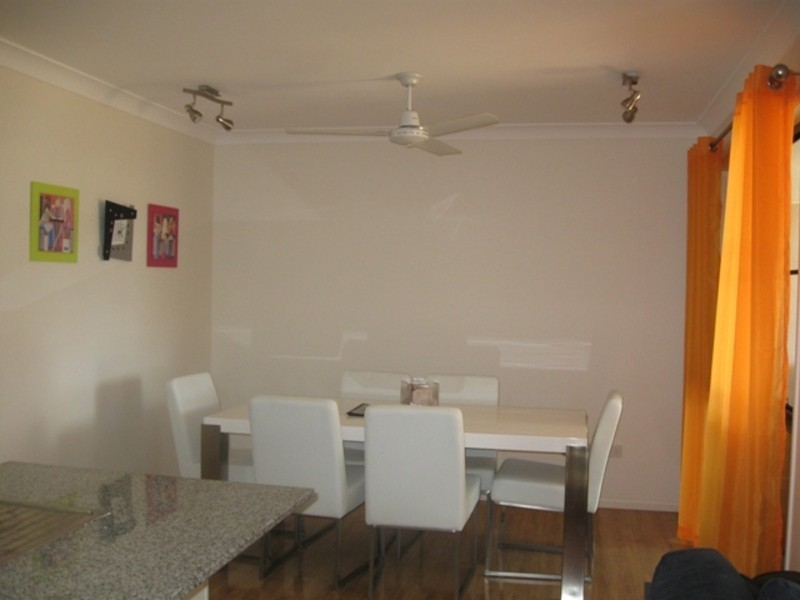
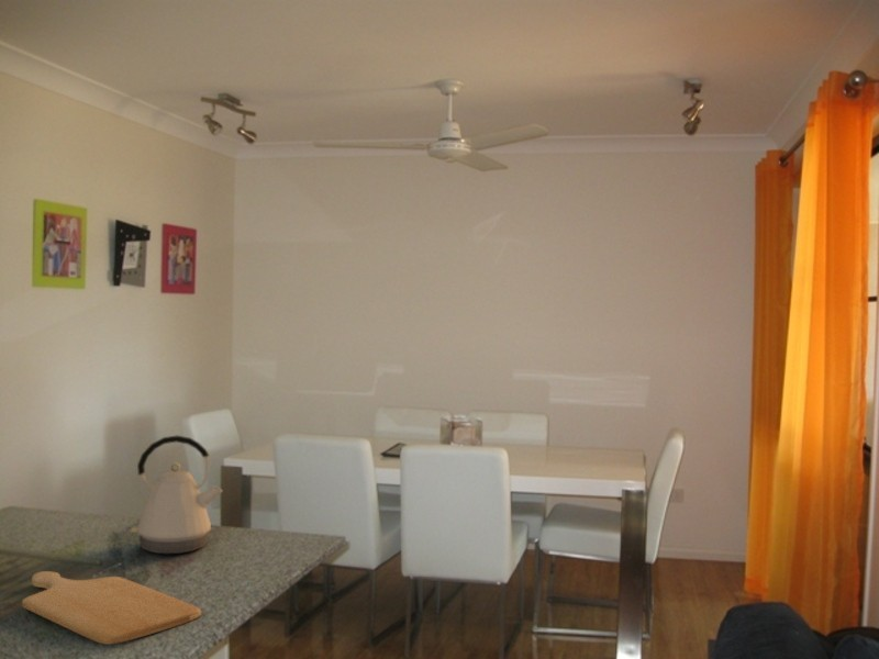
+ kettle (177, 491)
+ chopping board (93, 600)
